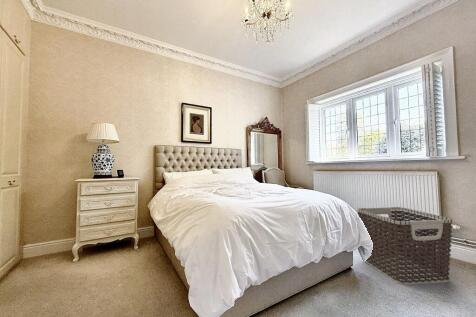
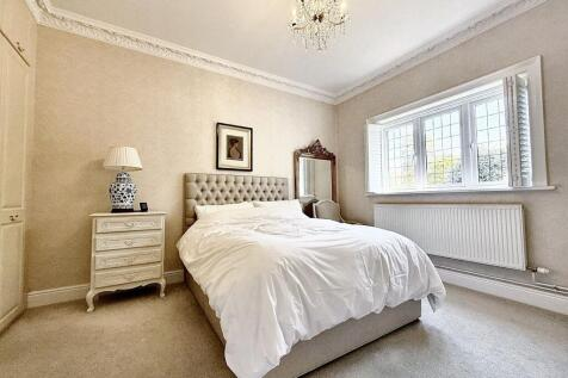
- clothes hamper (400, 241)
